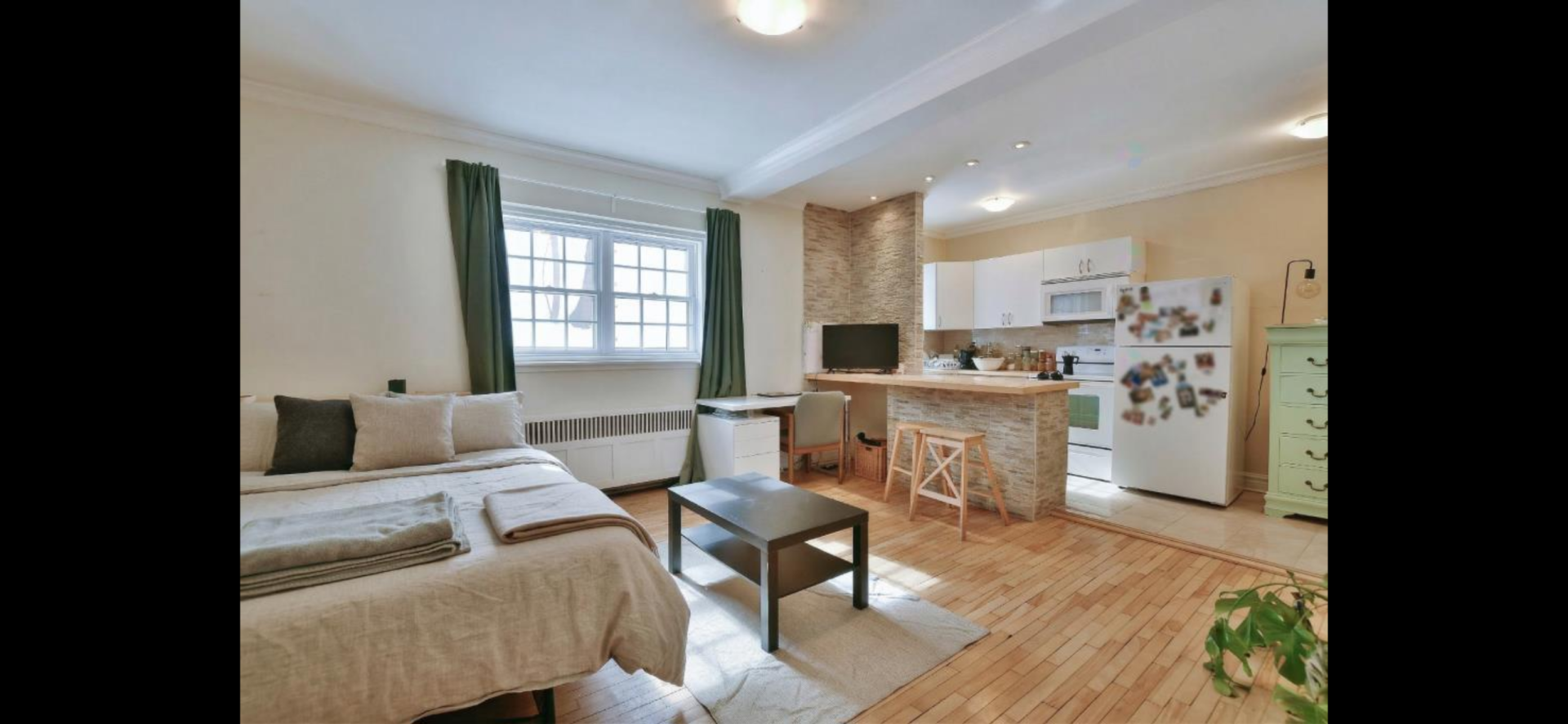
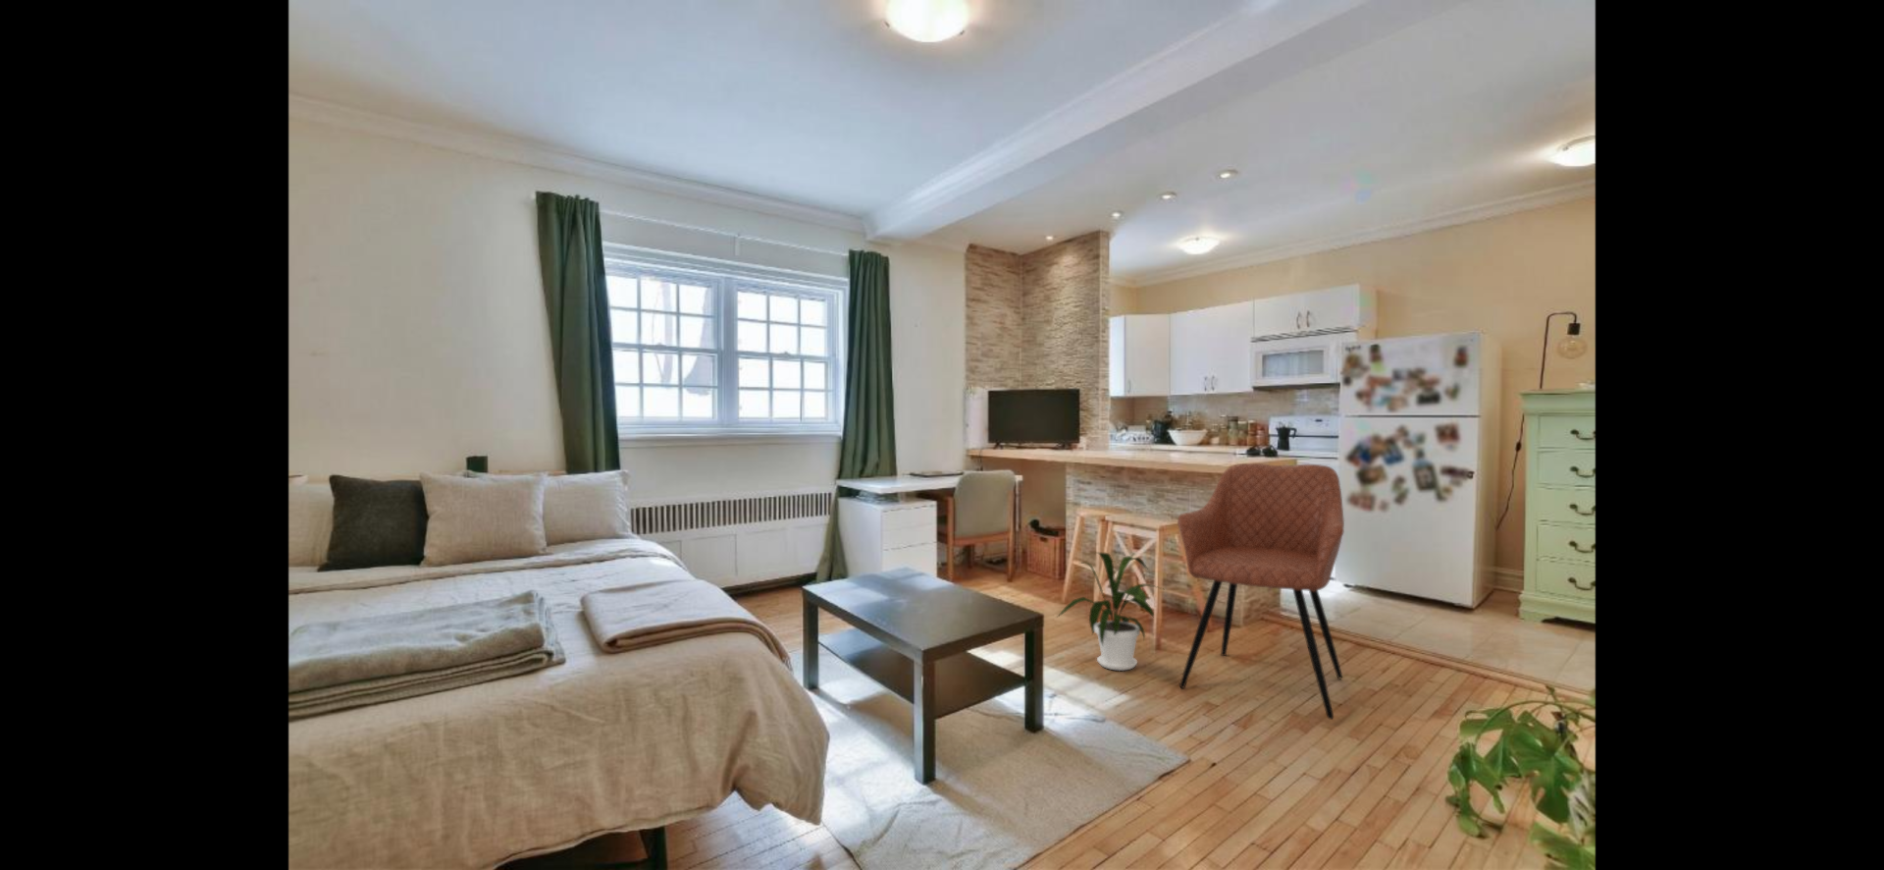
+ house plant (1116, 607)
+ armchair (1266, 574)
